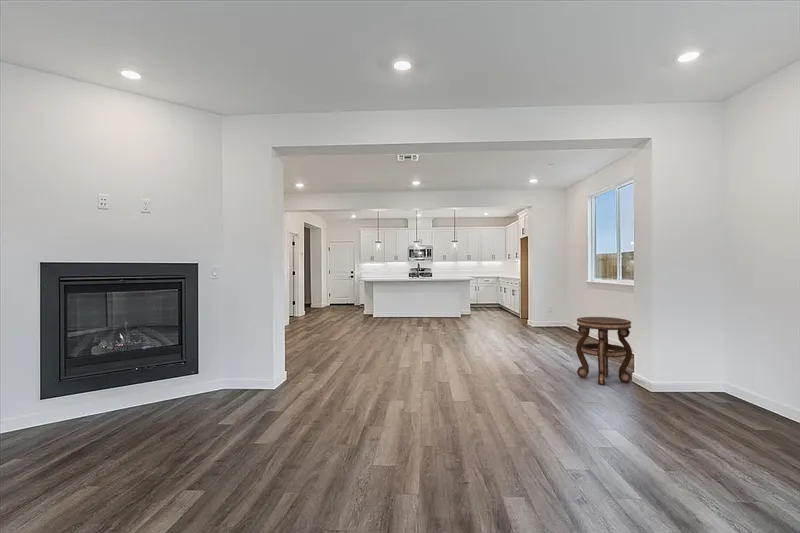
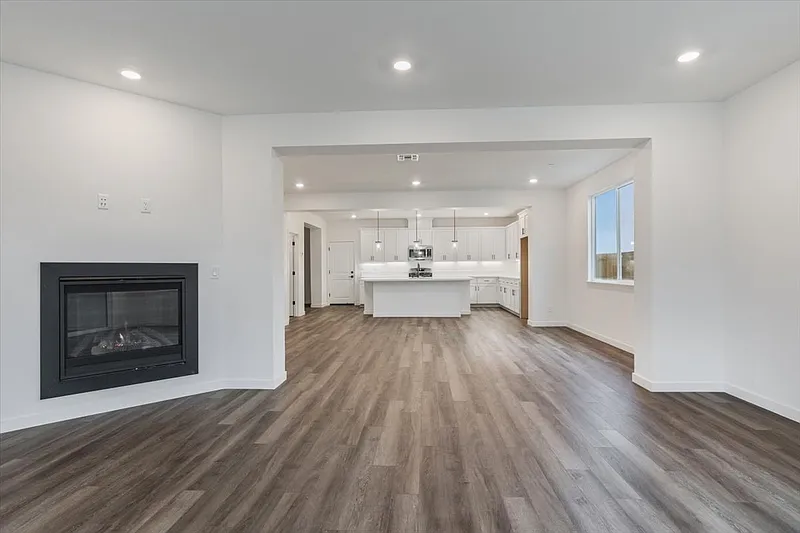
- side table (603, 349)
